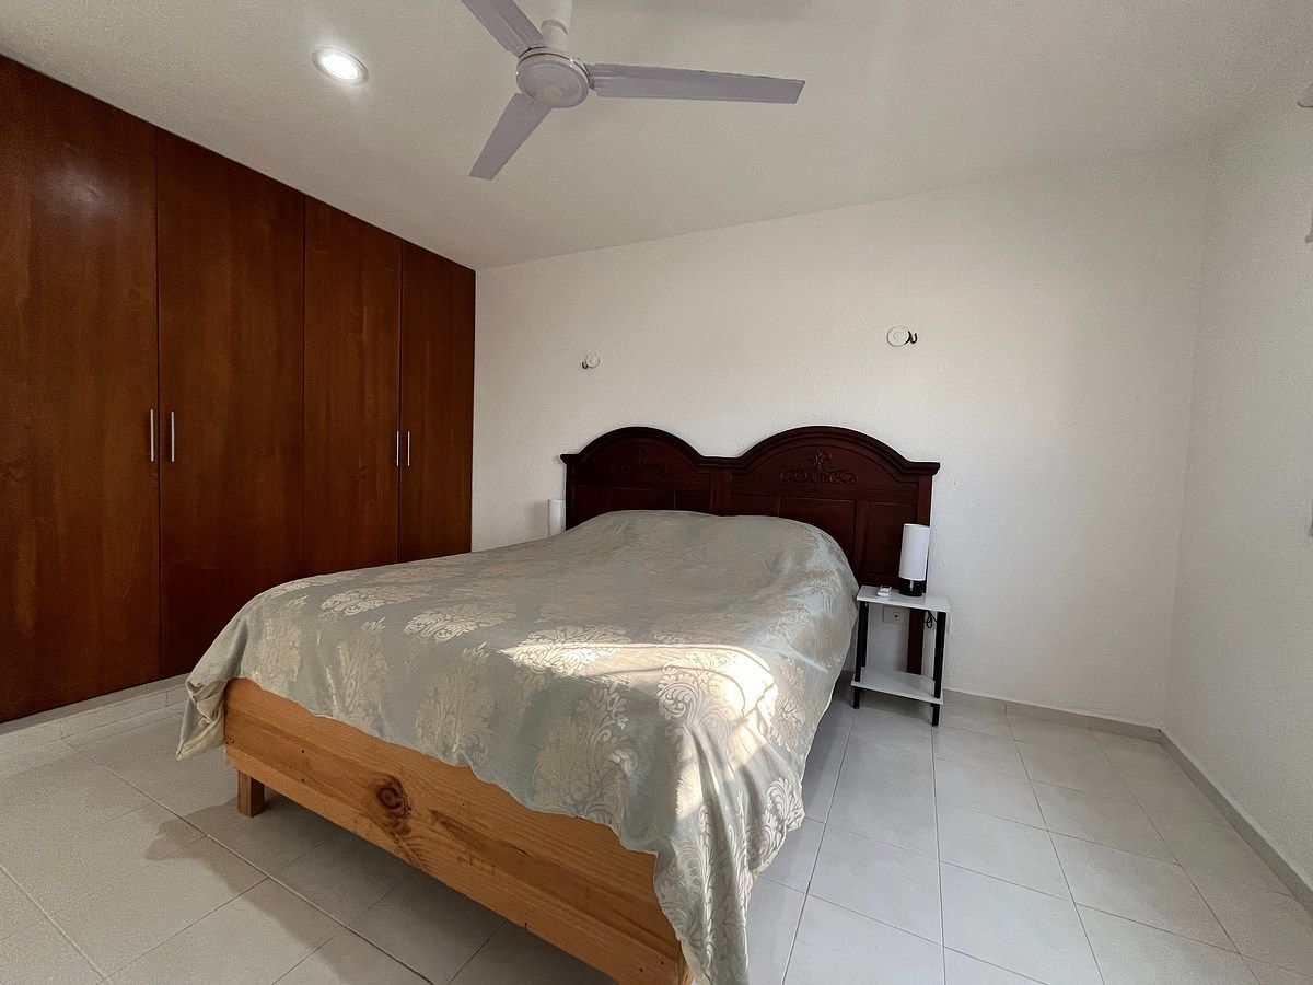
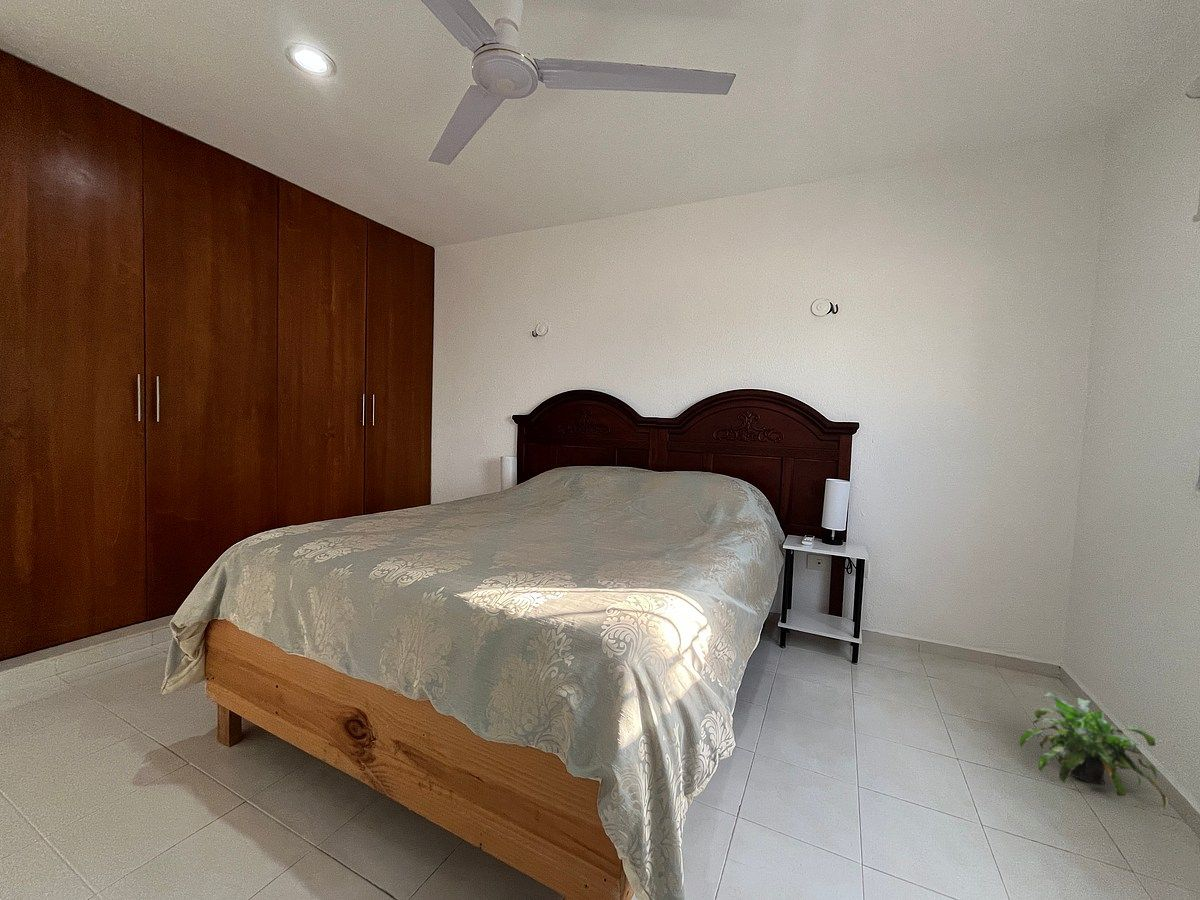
+ potted plant (1079, 736)
